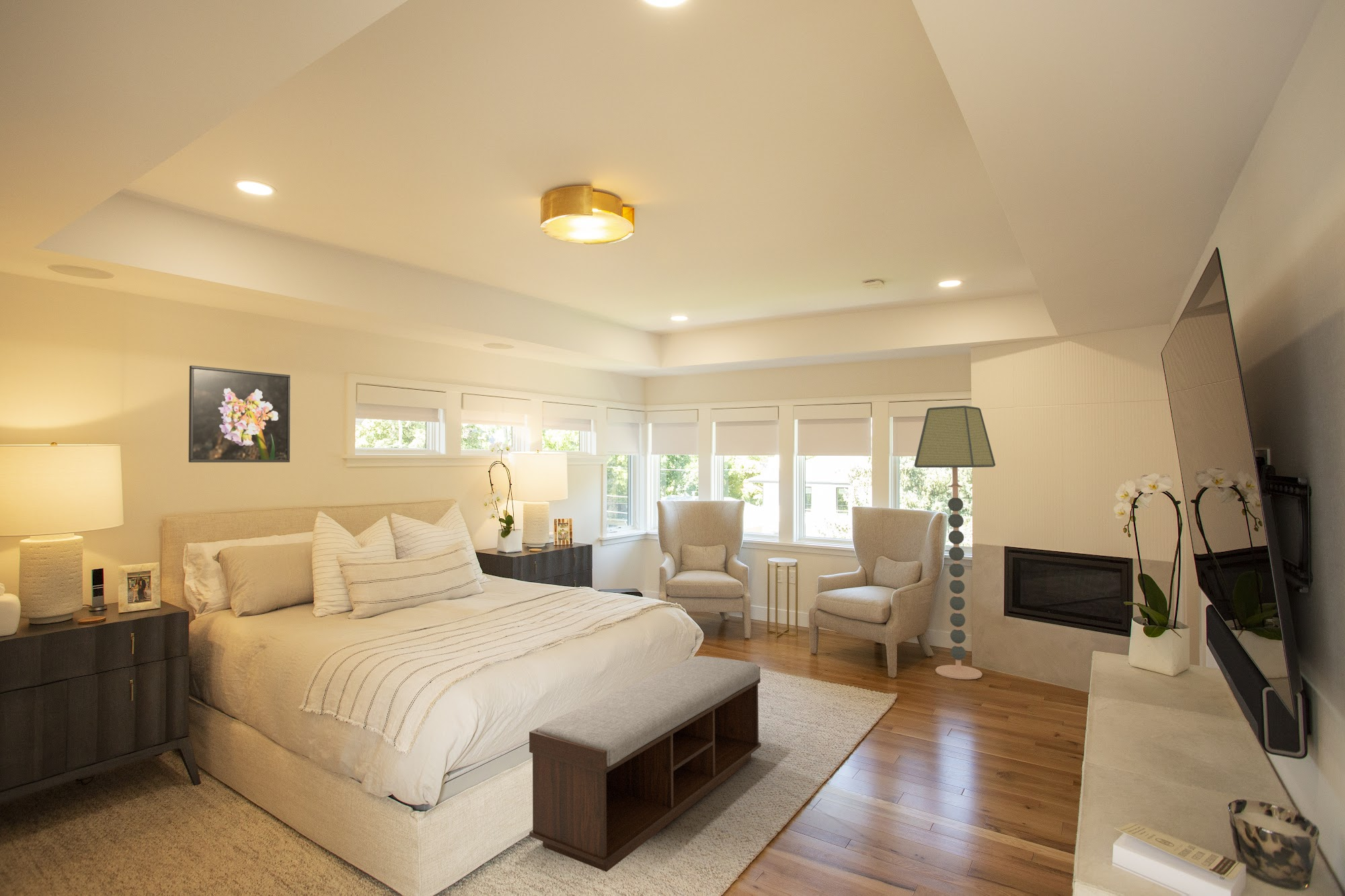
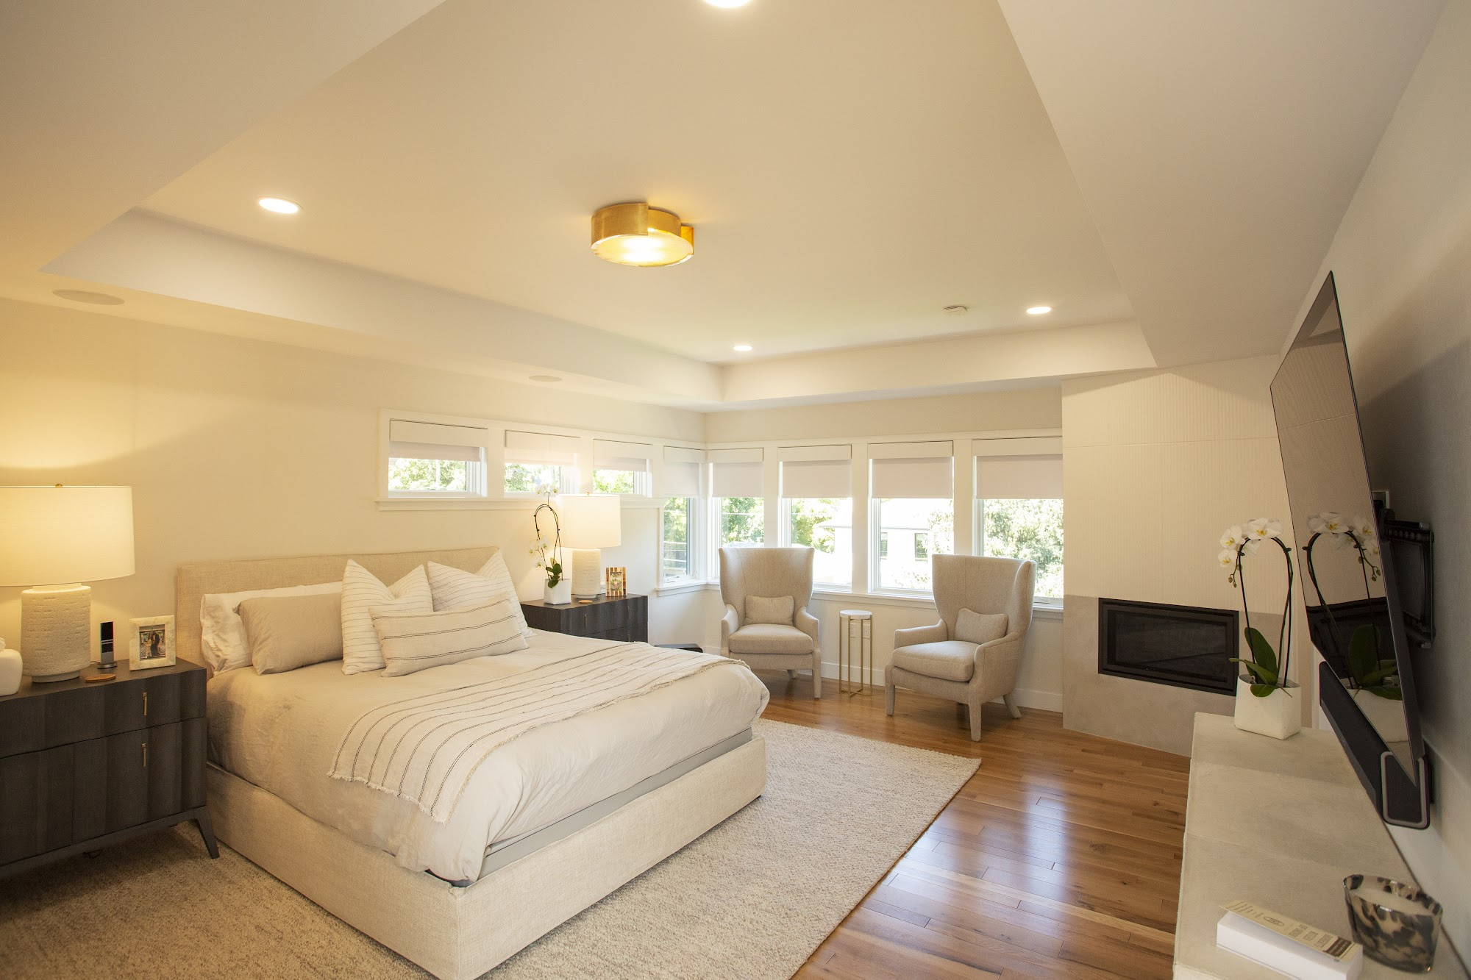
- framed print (242, 416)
- bench (662, 742)
- floor lamp (956, 539)
